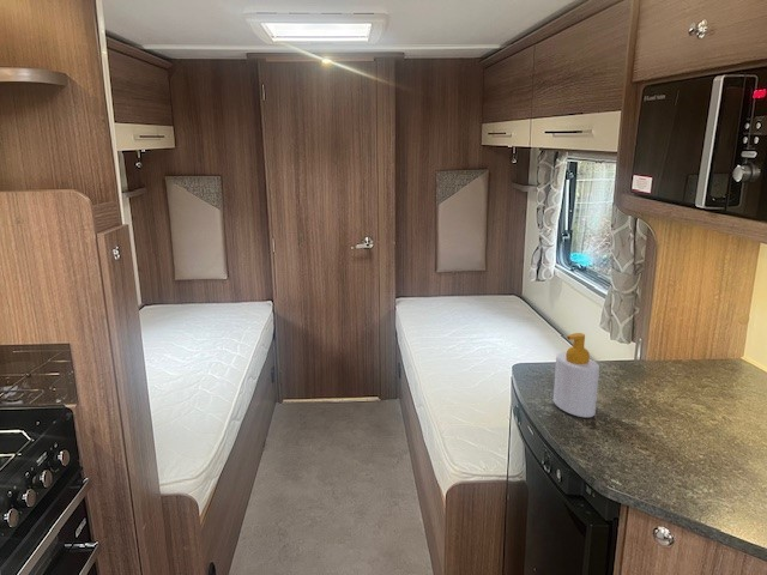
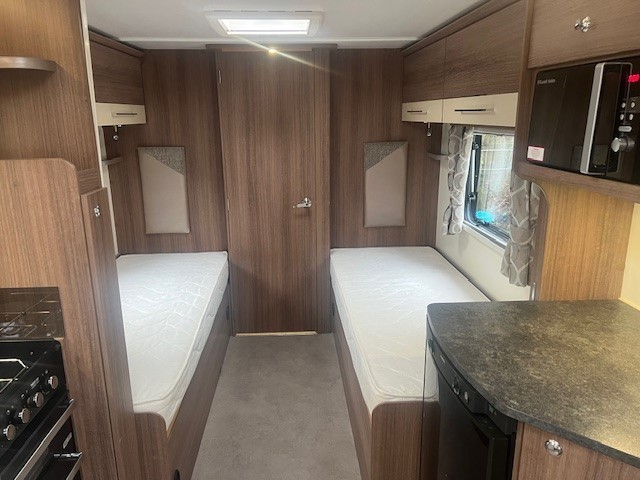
- soap bottle (576, 371)
